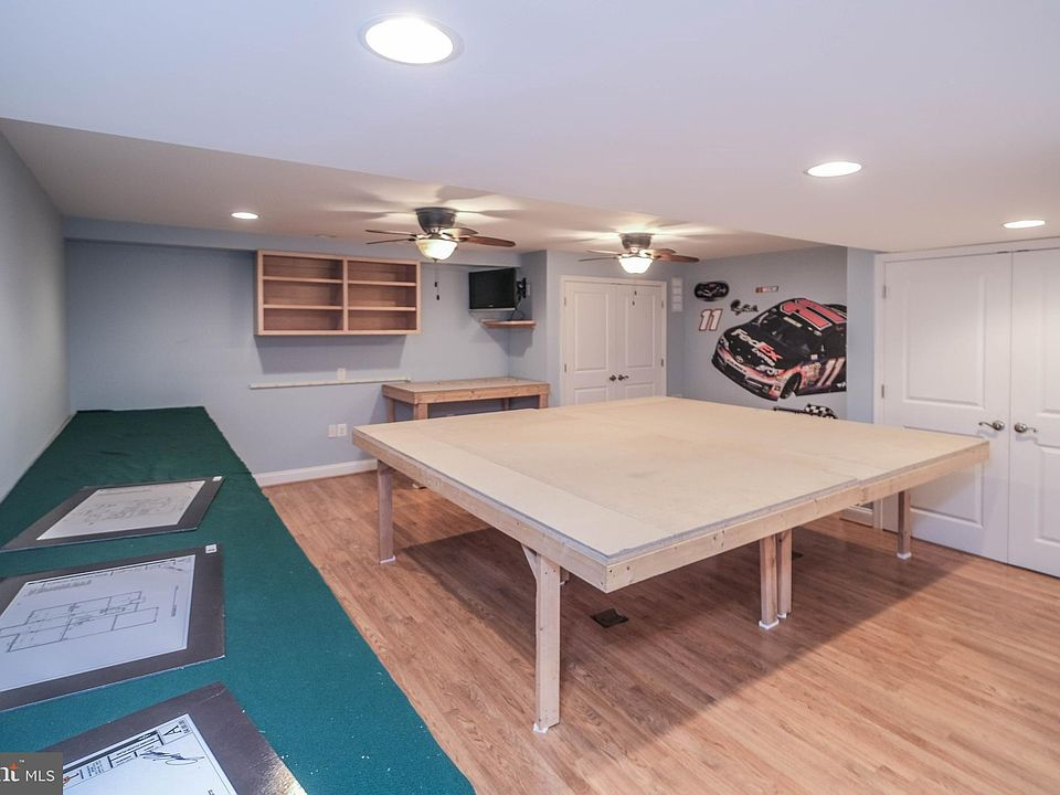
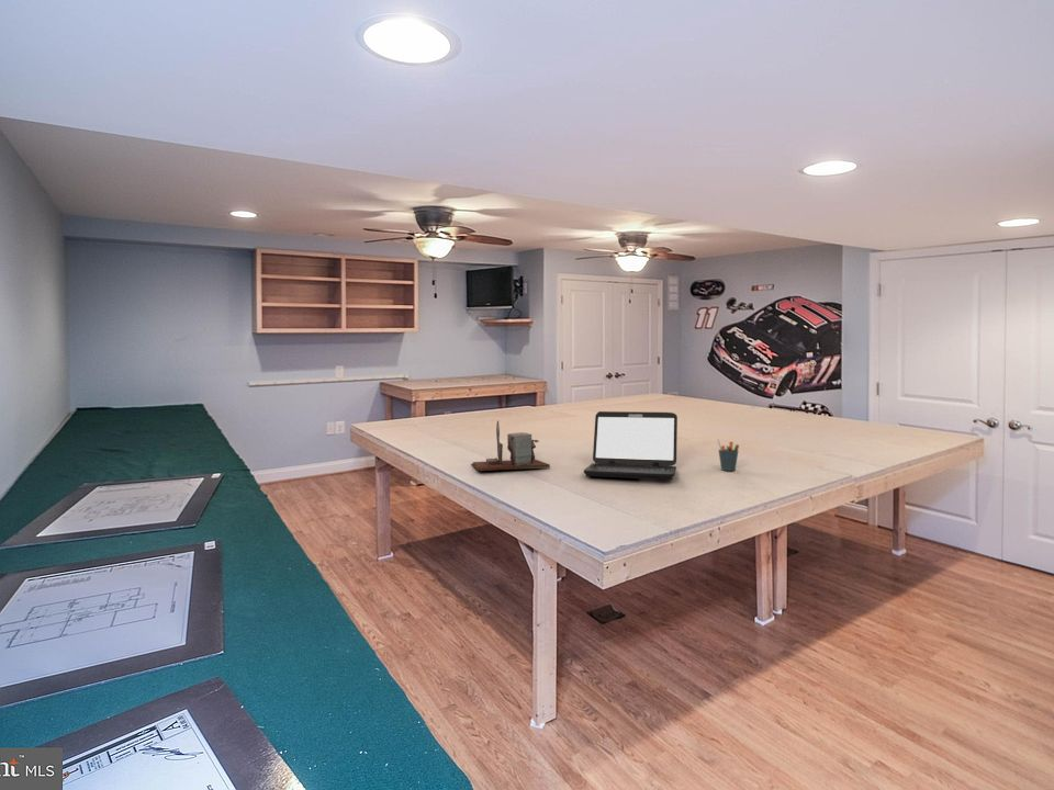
+ laptop (631, 442)
+ desk organizer (509, 443)
+ pen holder (728, 454)
